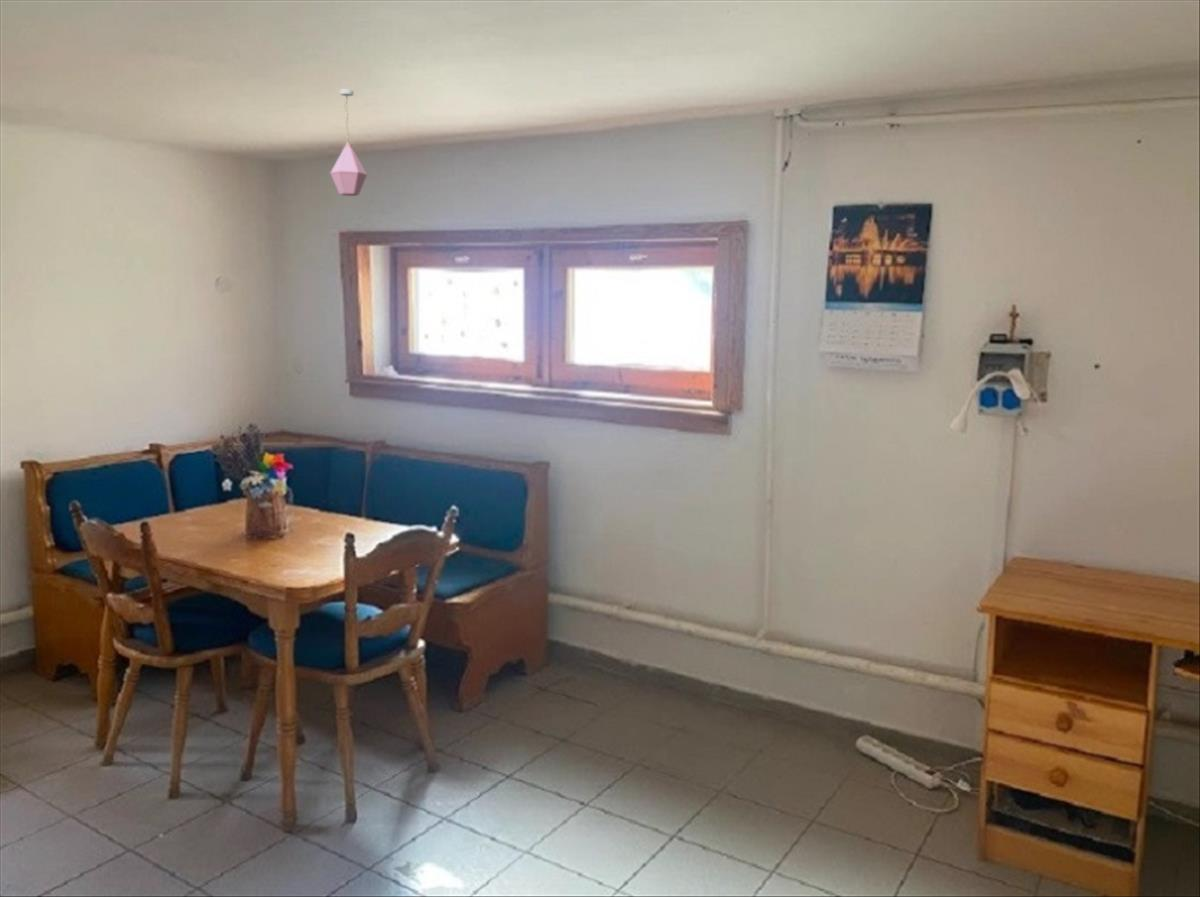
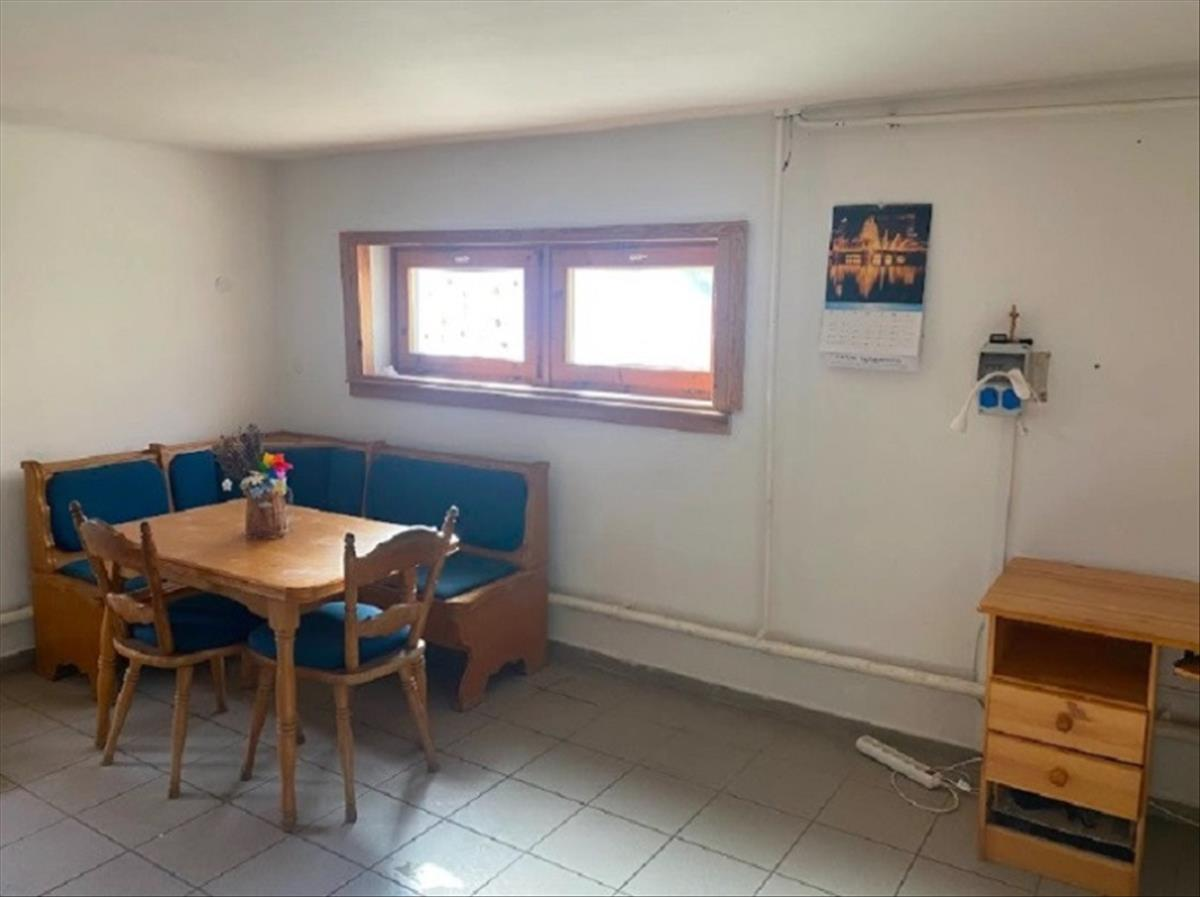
- pendant light (347, 143)
